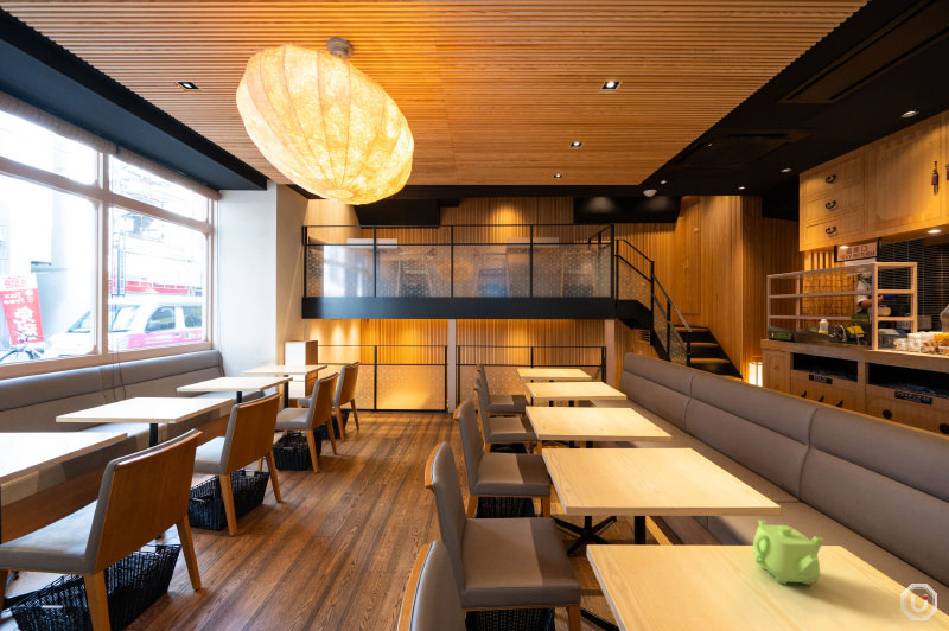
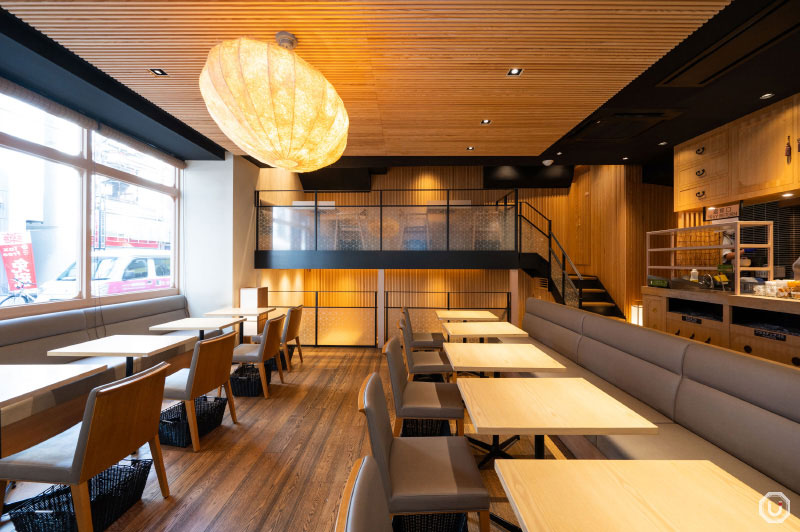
- teapot (788, 550)
